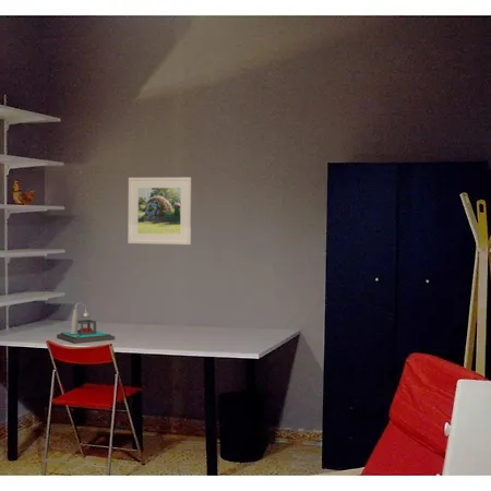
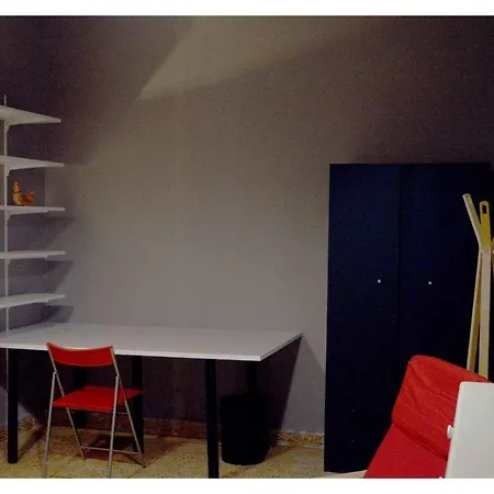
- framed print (159, 211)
- desk lamp (85, 320)
